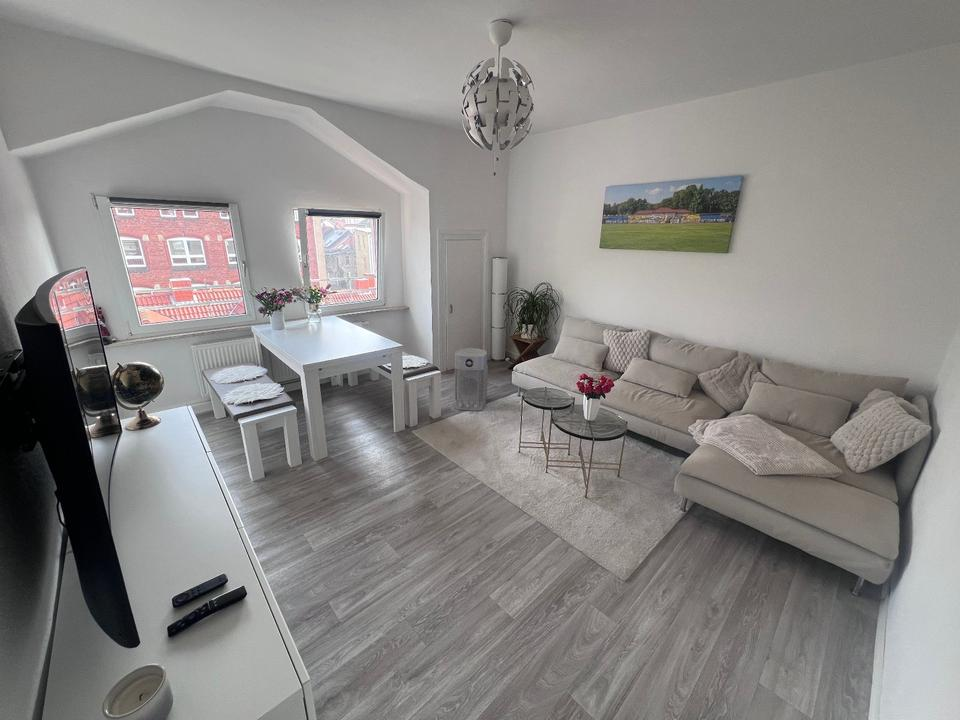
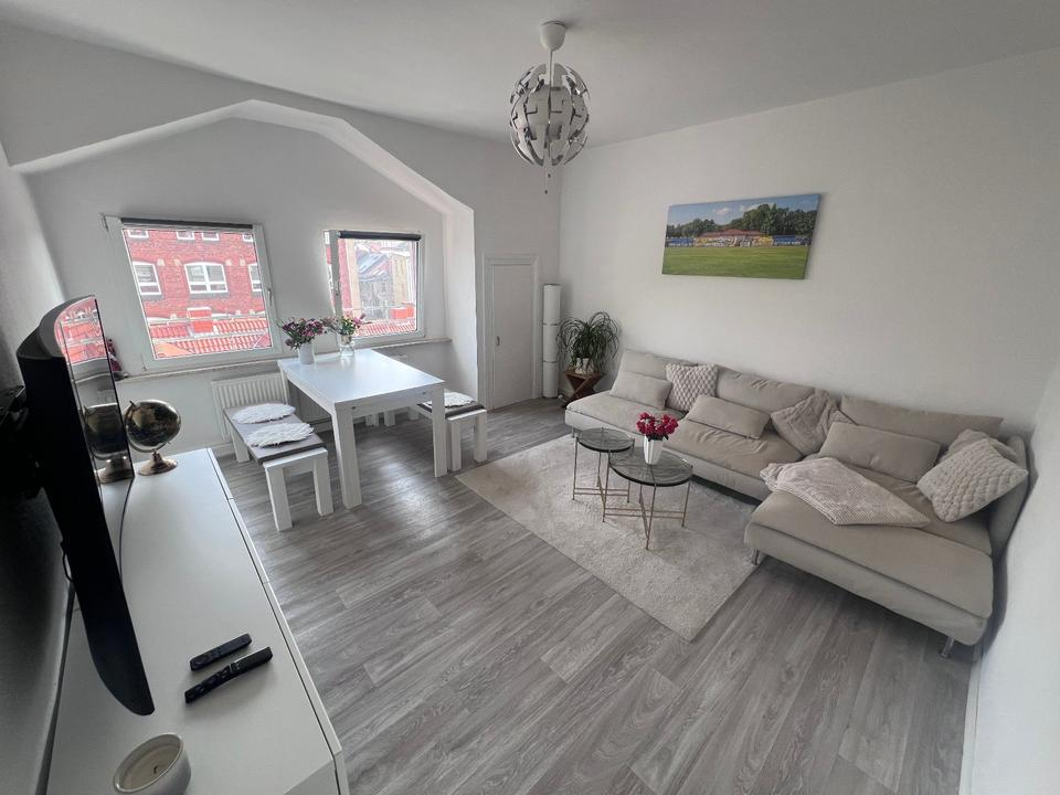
- air purifier (470, 378)
